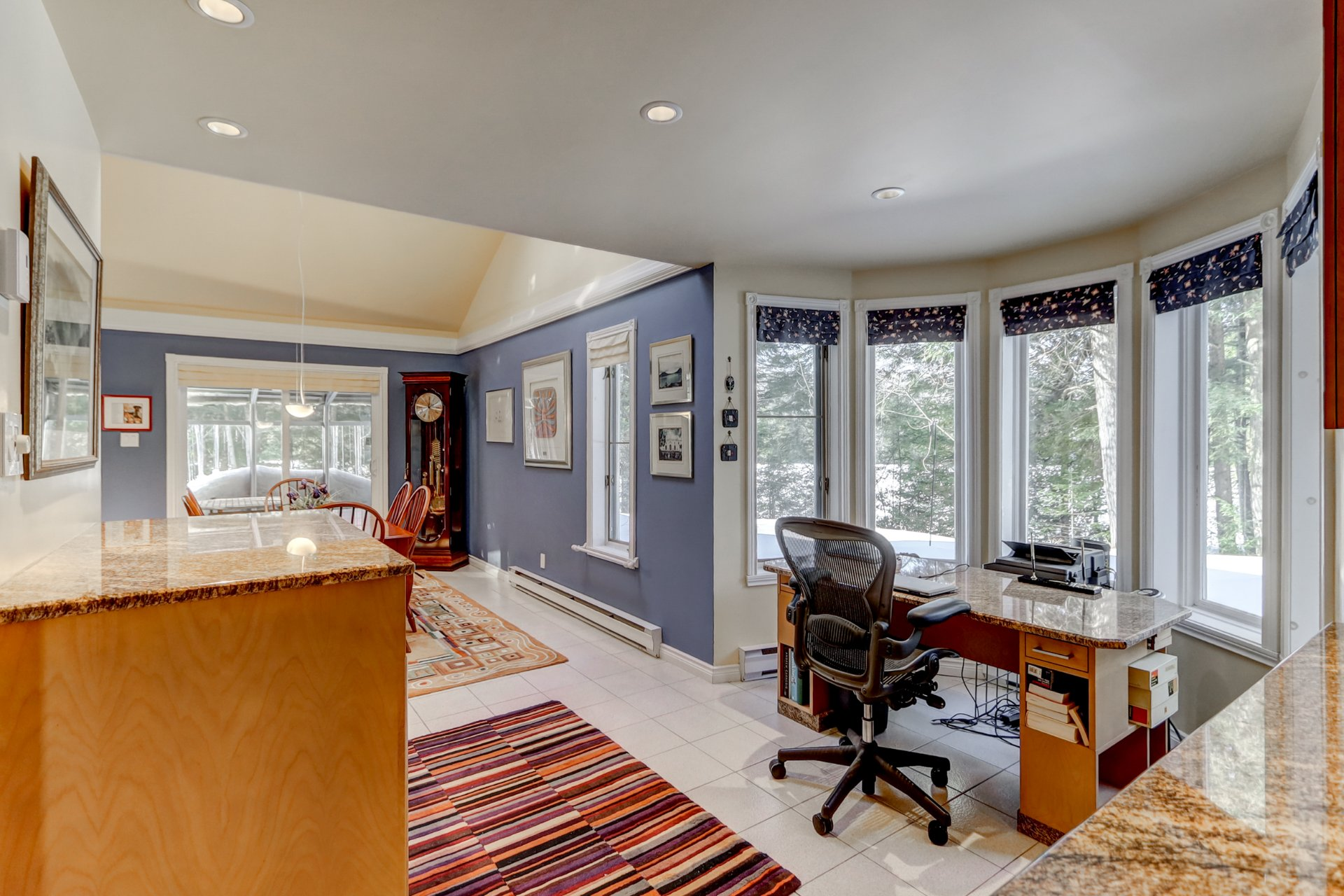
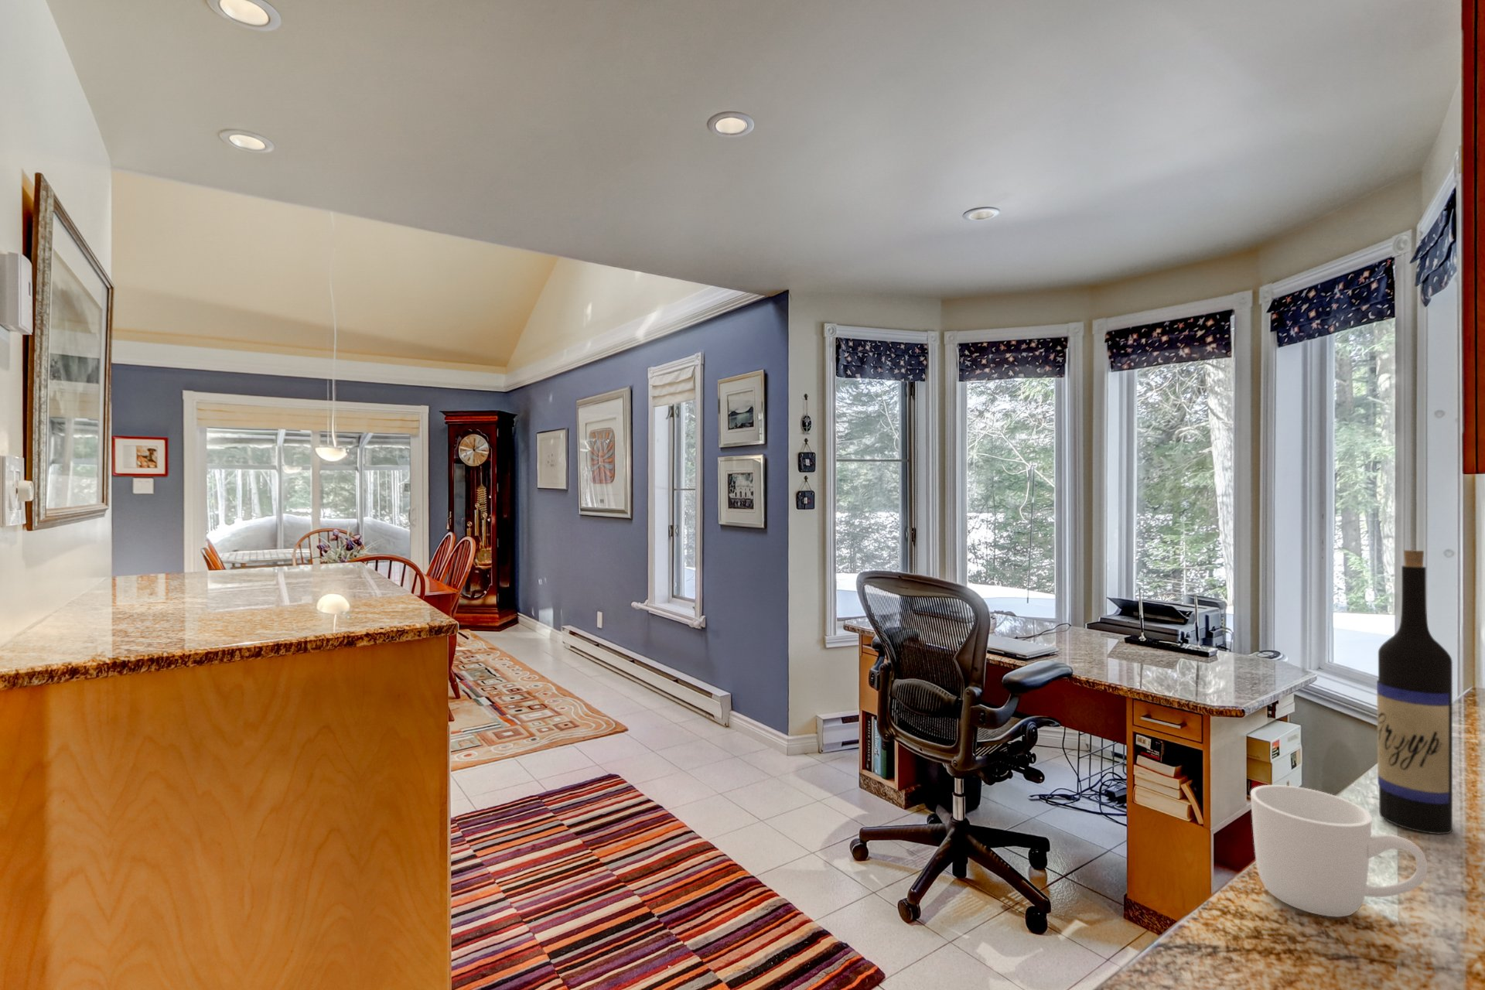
+ mug (1334, 857)
+ wine bottle (1414, 686)
